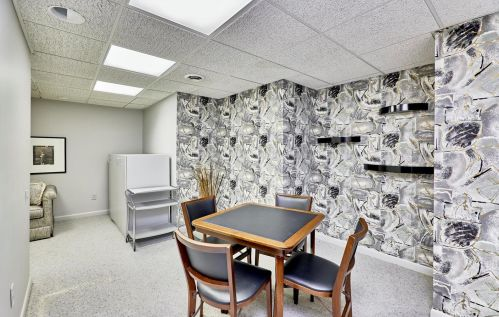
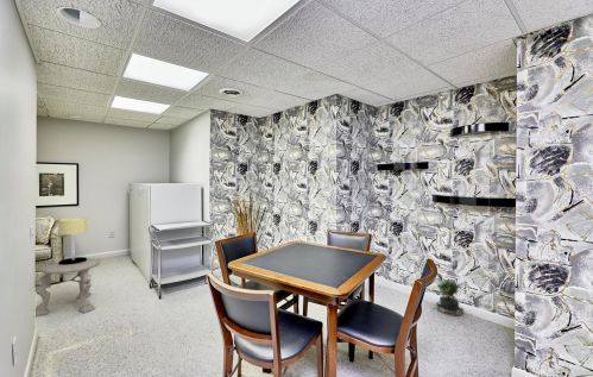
+ table lamp (72, 239)
+ potted plant (448, 295)
+ side table (75, 281)
